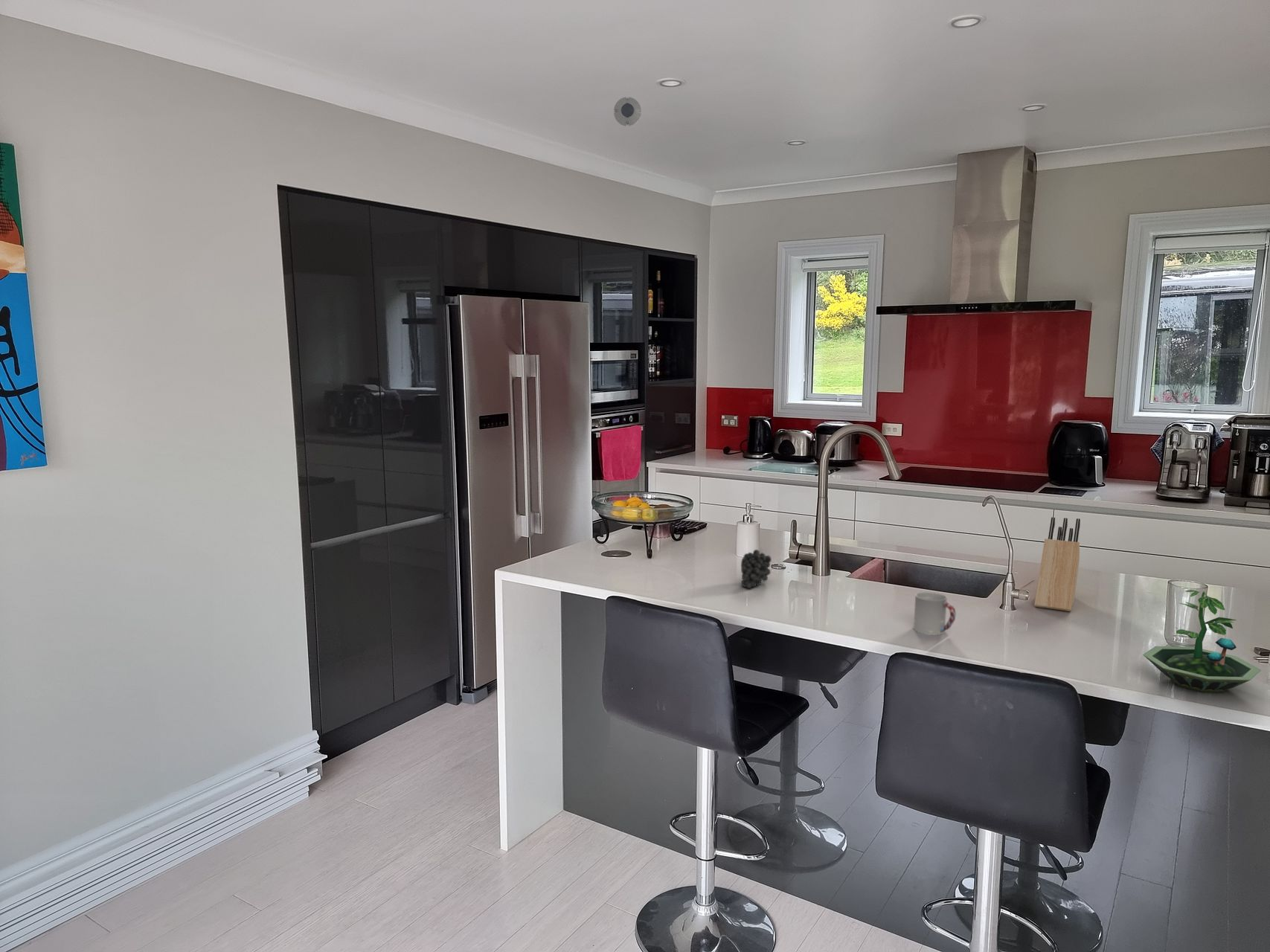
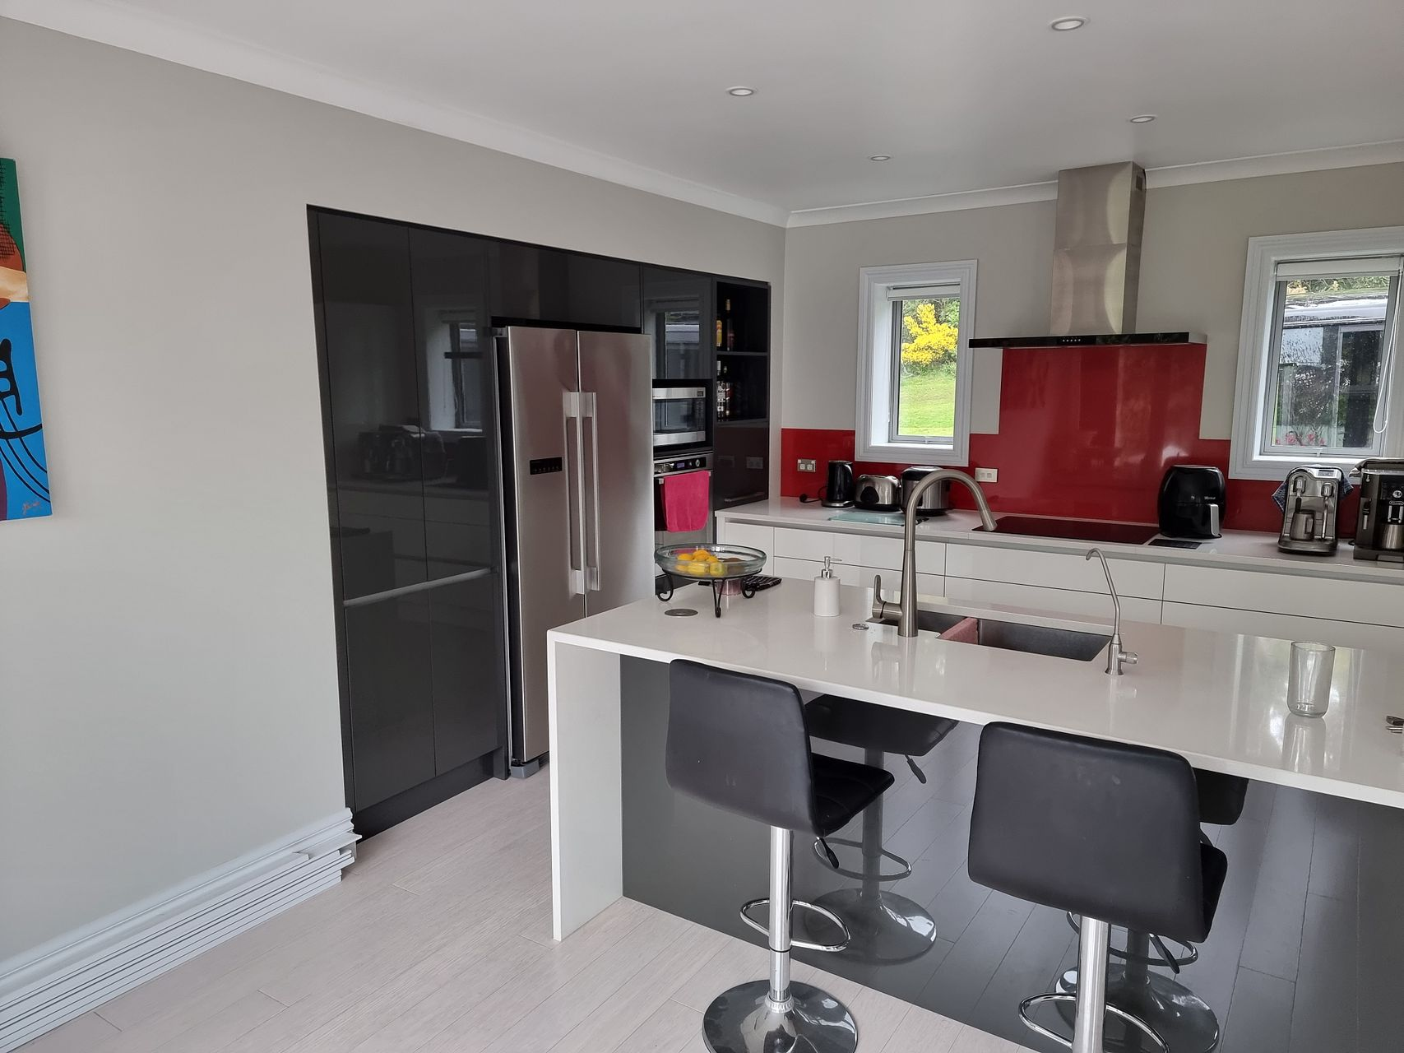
- fruit (752, 567)
- smoke detector (627, 111)
- cup (935, 614)
- terrarium (1202, 611)
- knife block (1059, 561)
